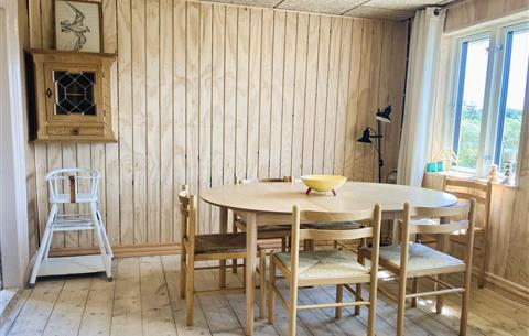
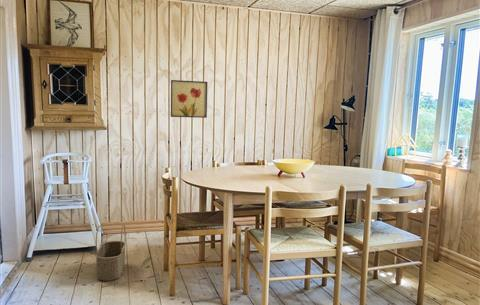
+ wall art (189, 99)
+ wicker basket (111, 248)
